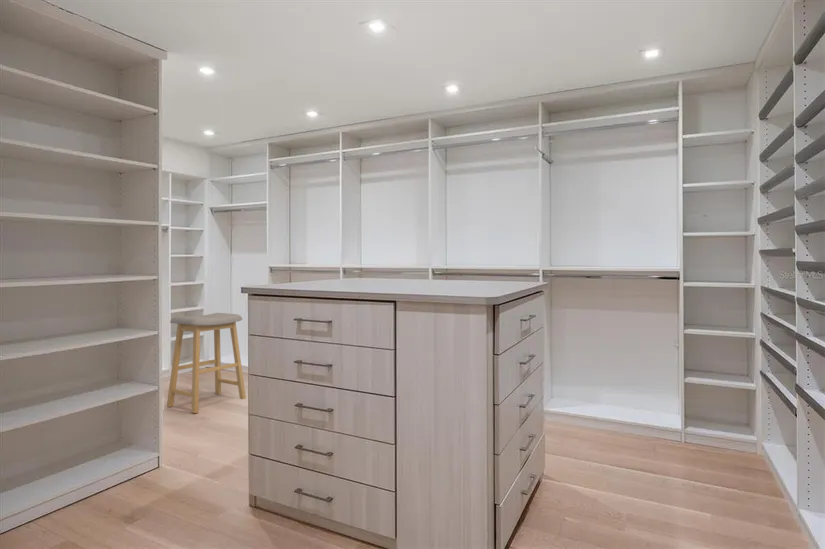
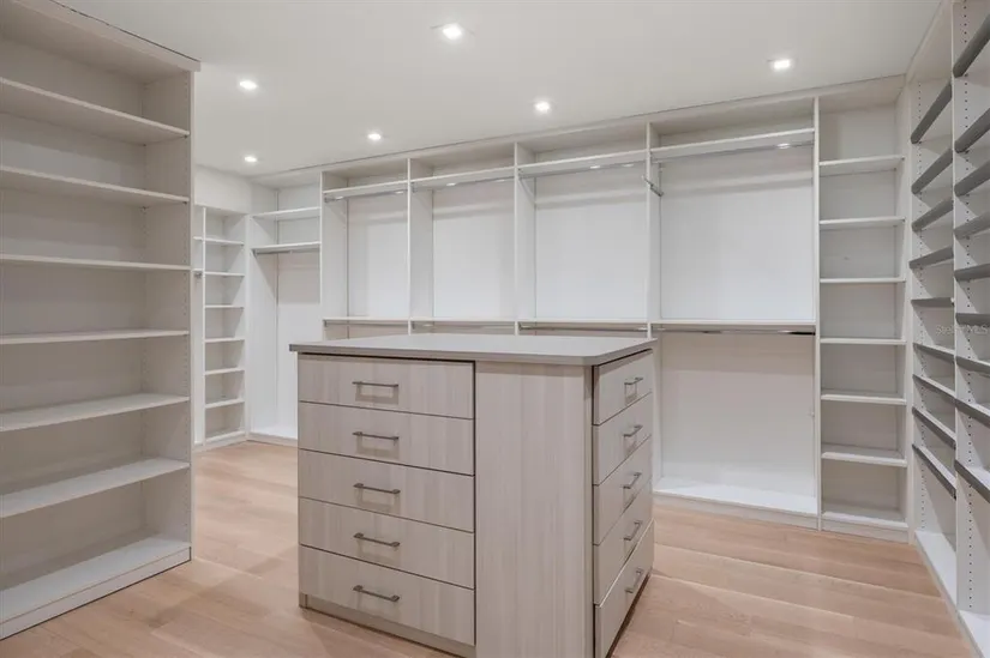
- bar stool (207, 361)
